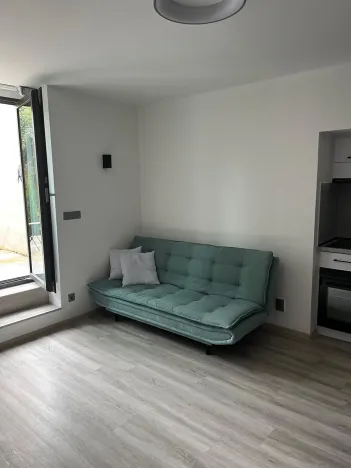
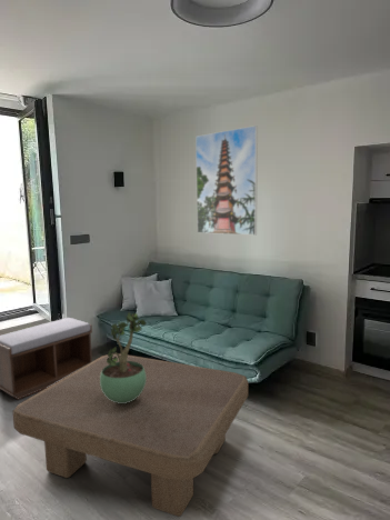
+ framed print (224, 183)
+ potted plant (123, 356)
+ bench (44, 354)
+ coffee table (140, 423)
